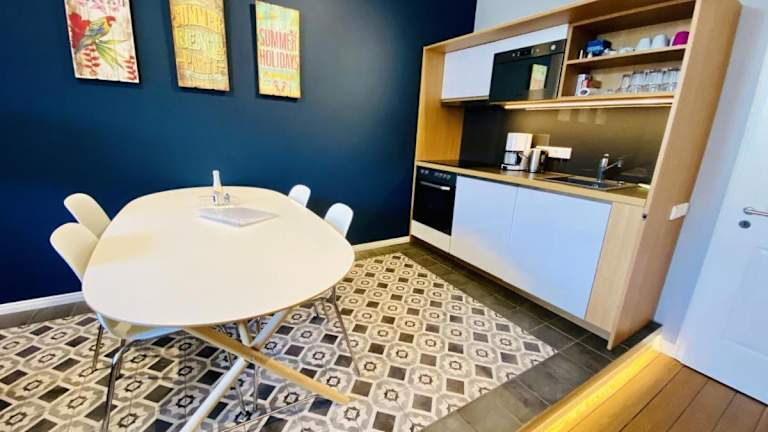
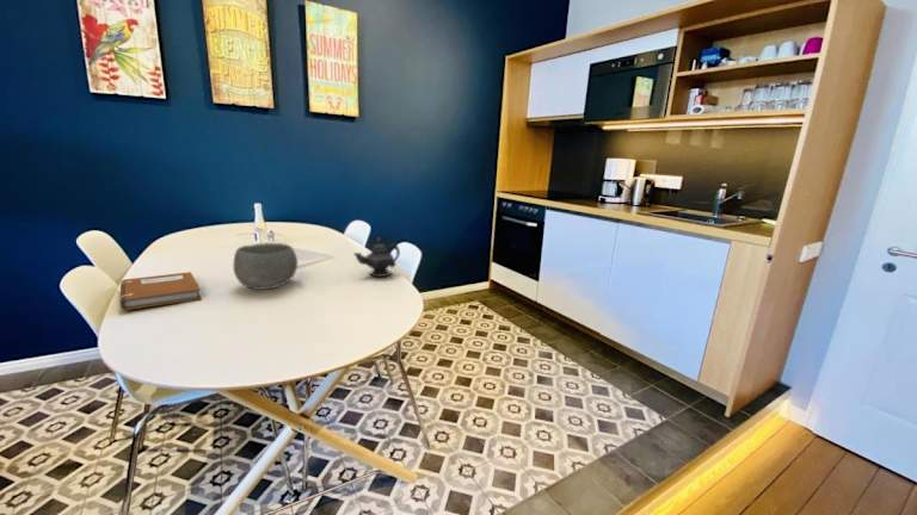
+ bowl (266, 267)
+ notebook (159, 288)
+ teapot (377, 256)
